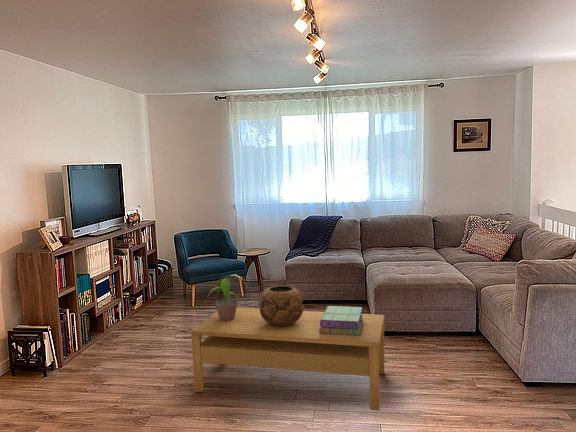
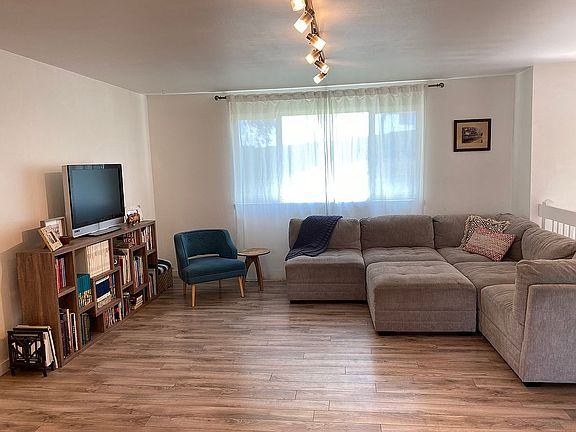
- potted plant (226, 296)
- stack of books (342, 319)
- coffee table (291, 352)
- decorative bowl (281, 305)
